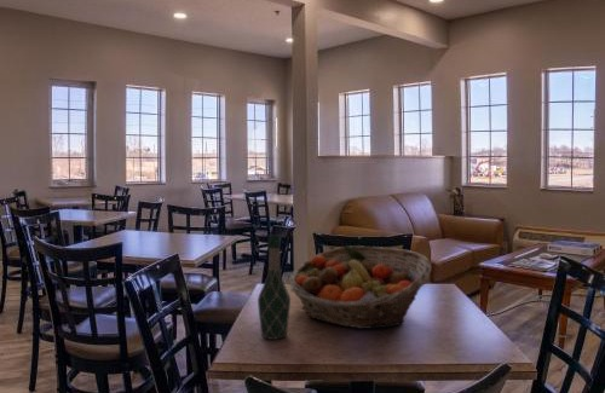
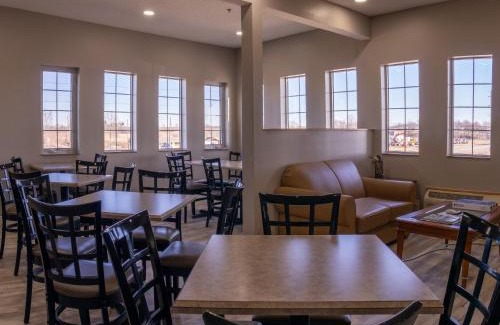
- fruit basket (357, 283)
- wine bottle (273, 285)
